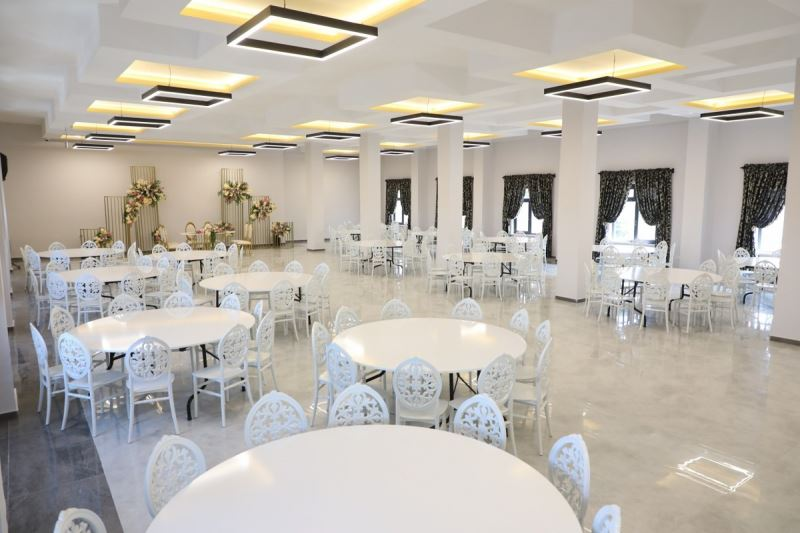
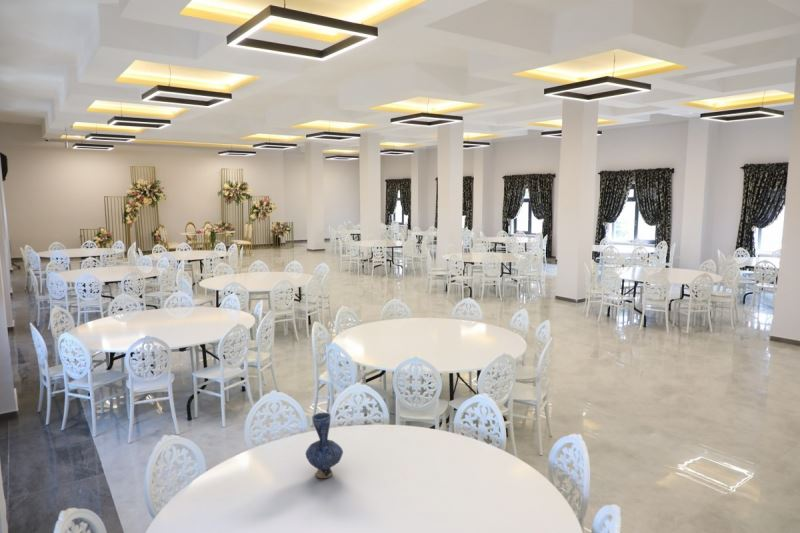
+ vase (324, 445)
